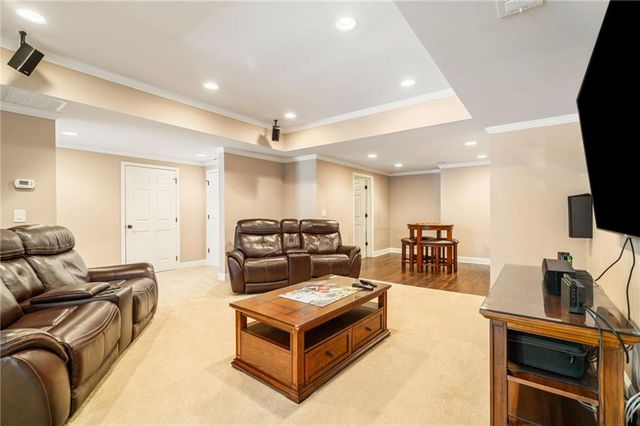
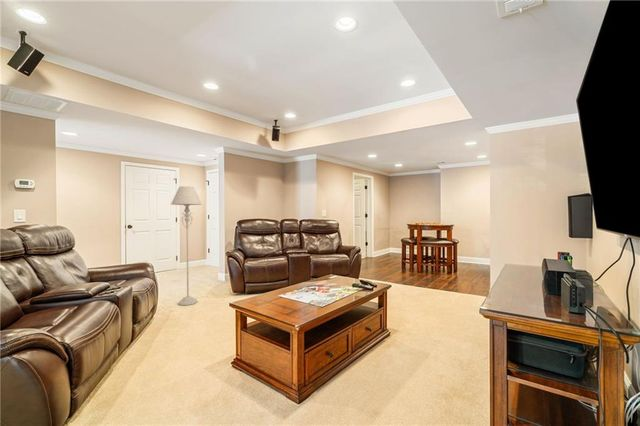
+ floor lamp (187, 244)
